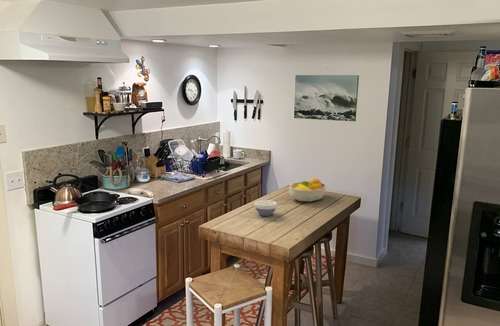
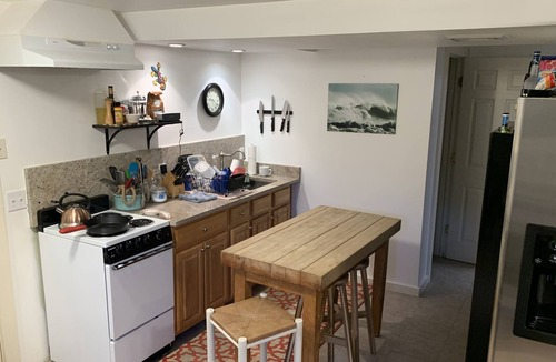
- bowl (265, 208)
- fruit bowl (307, 189)
